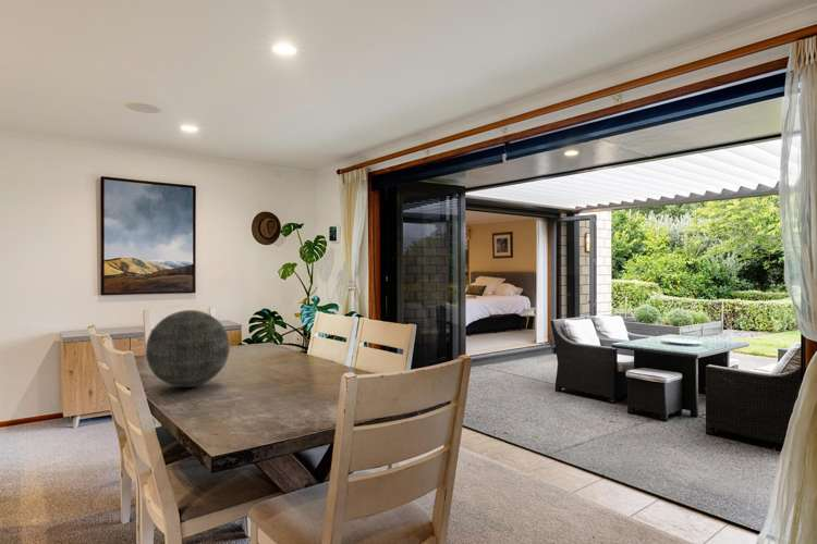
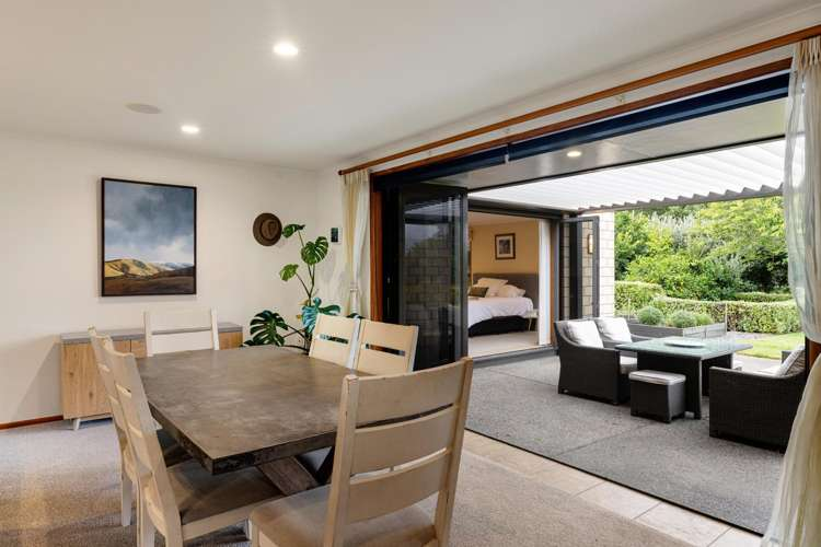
- decorative orb (188, 348)
